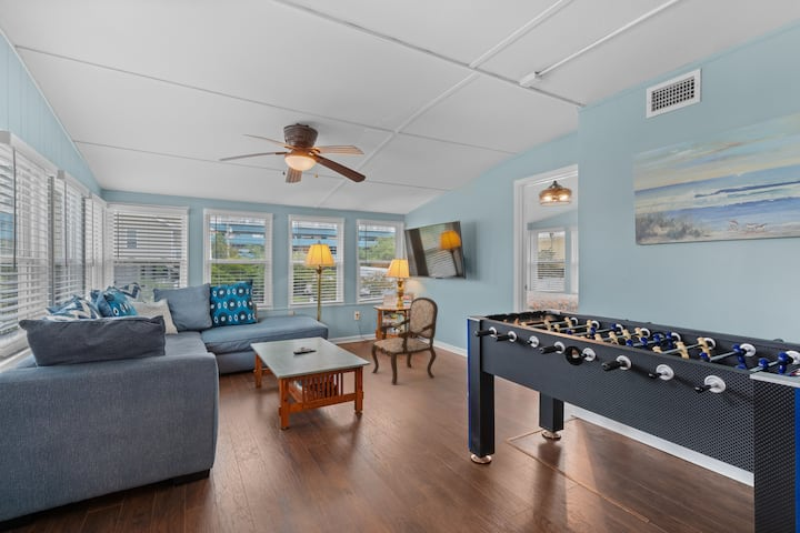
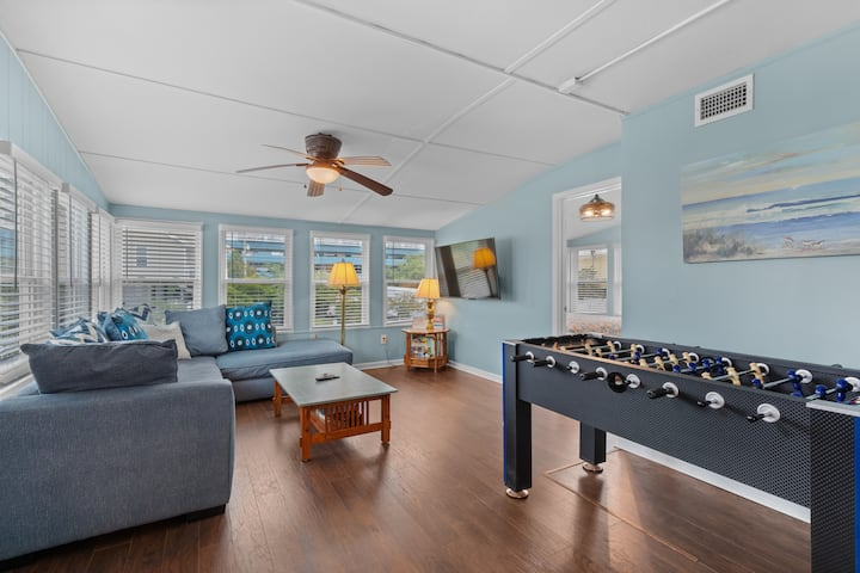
- armchair (403, 336)
